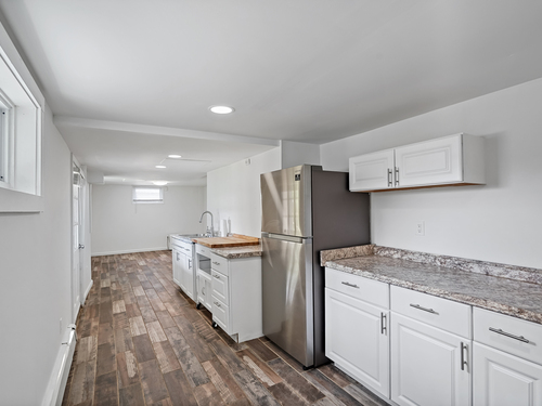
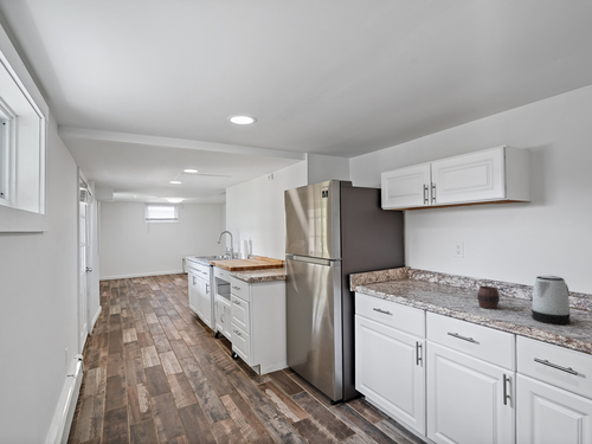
+ kettle (553, 297)
+ cup (488, 297)
